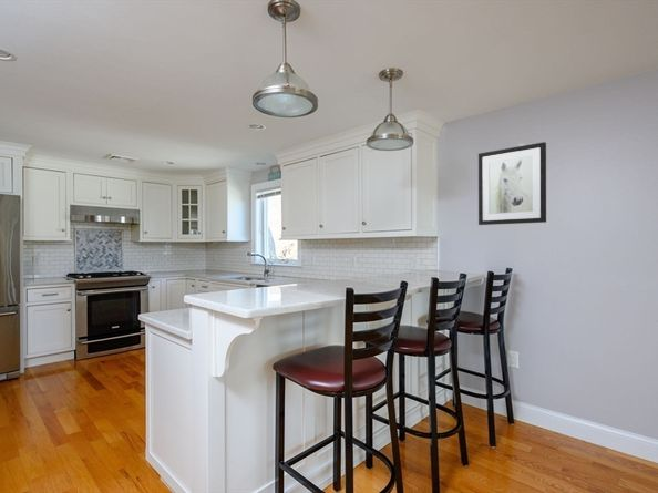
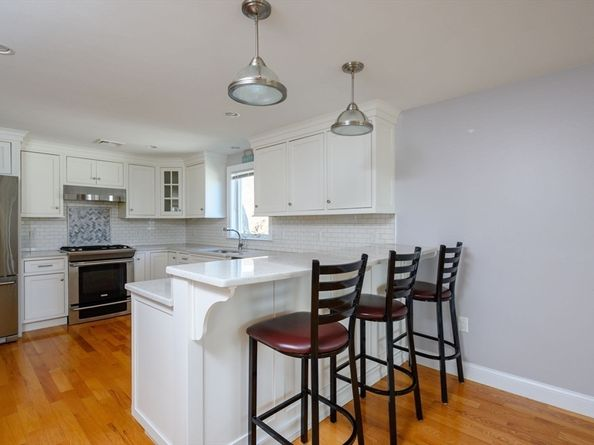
- wall art (510, 186)
